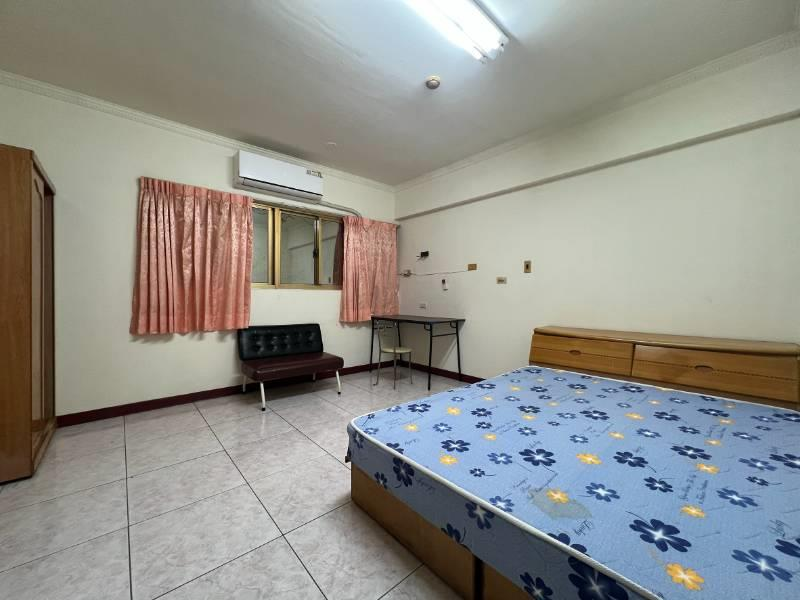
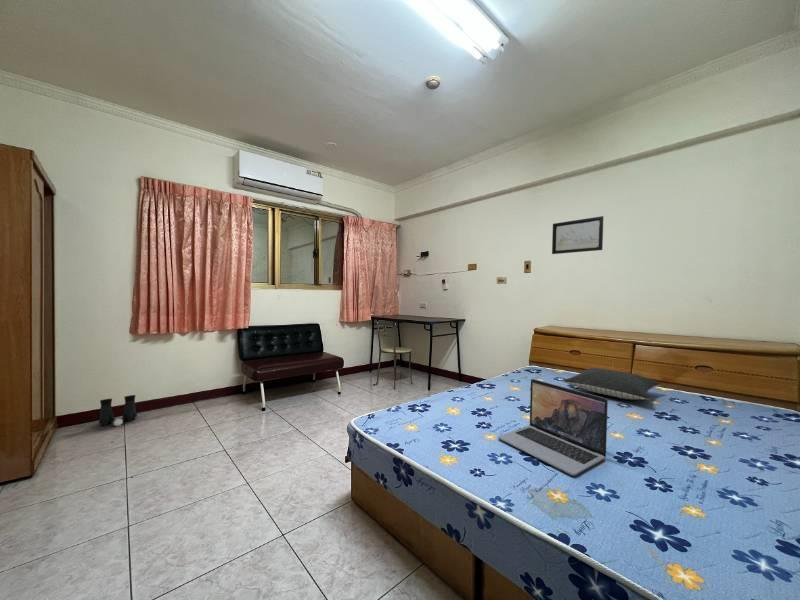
+ wall art (576, 236)
+ laptop (549, 420)
+ pillow (611, 382)
+ boots (124, 408)
